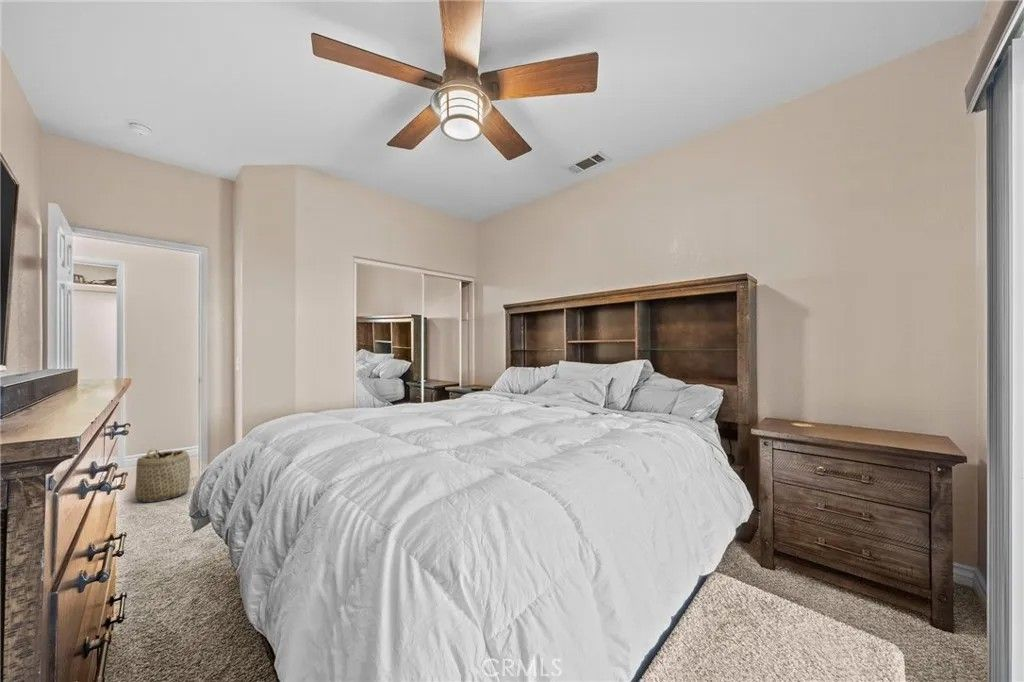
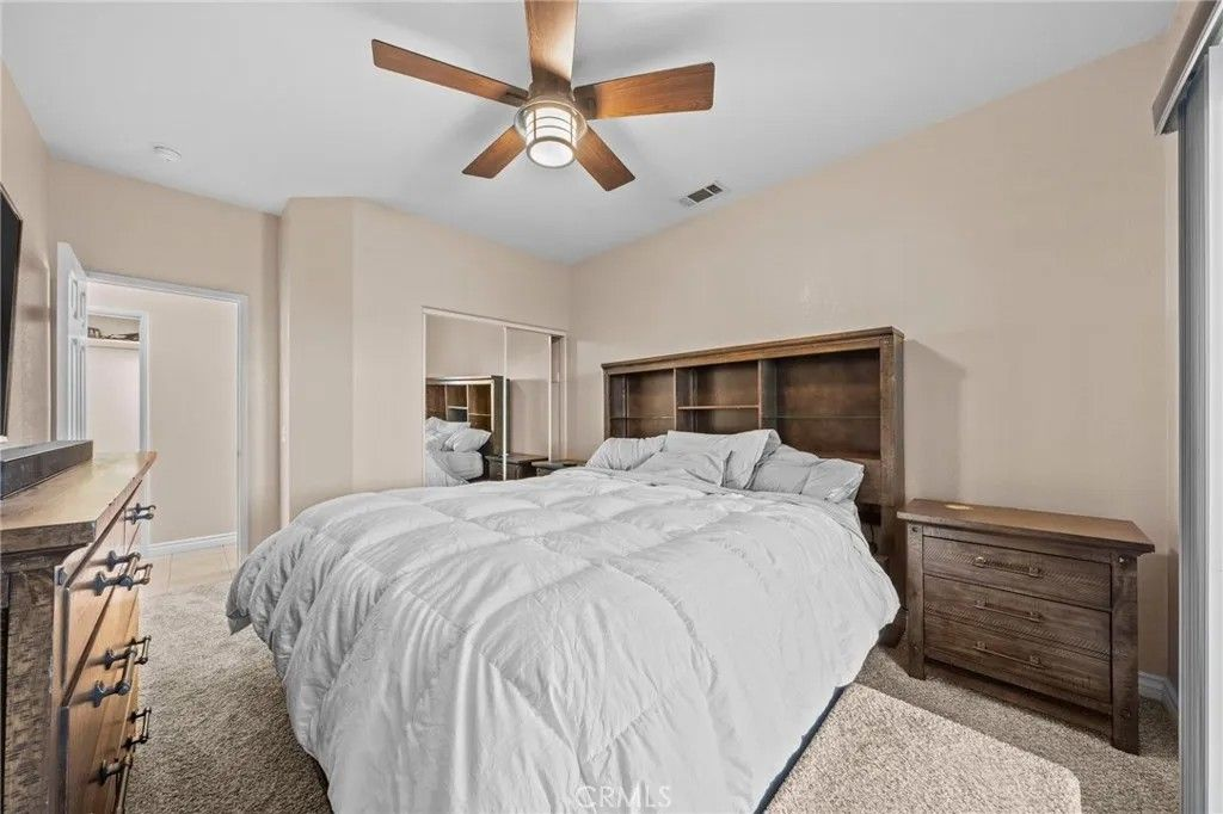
- basket (162, 471)
